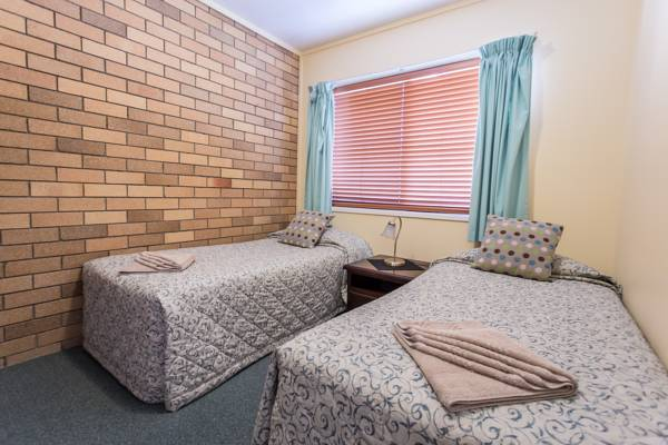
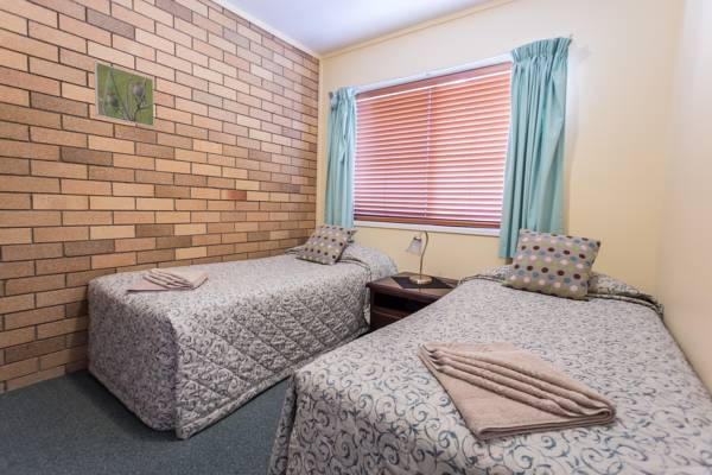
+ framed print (126, 96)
